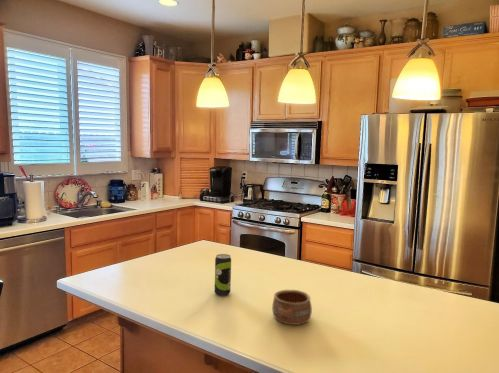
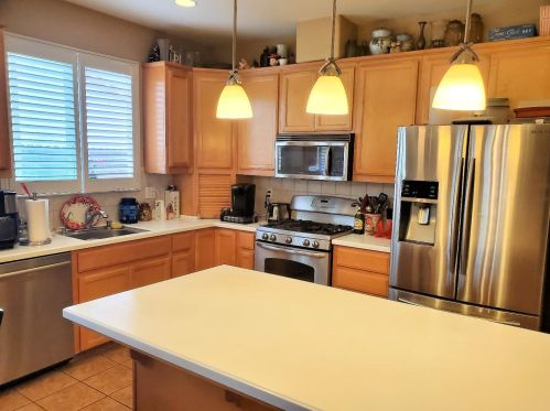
- beverage can (222, 274)
- pottery (291, 306)
